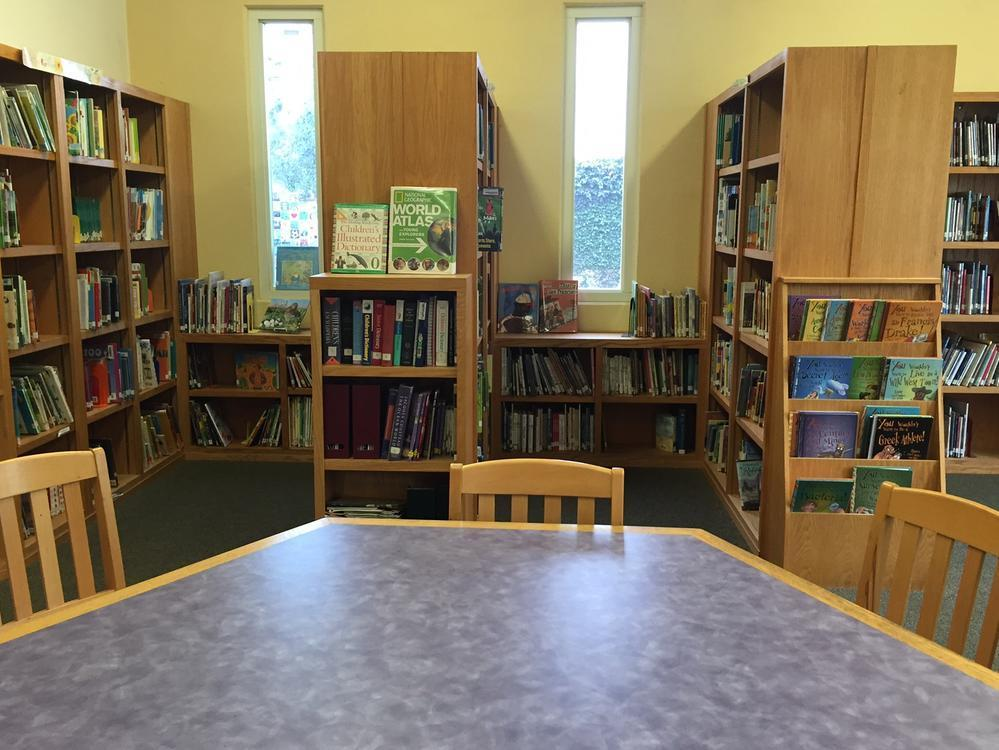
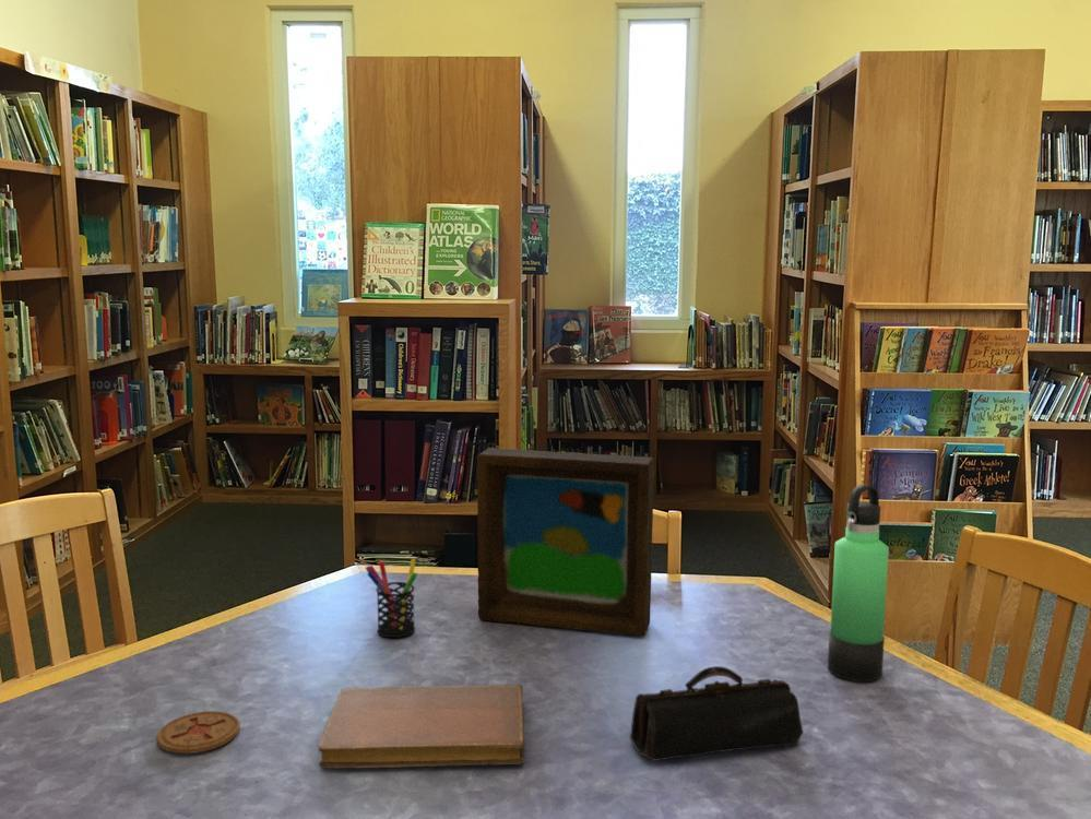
+ thermos bottle (859, 579)
+ coaster (199, 731)
+ pencil case (716, 702)
+ notebook (427, 722)
+ pen holder (396, 595)
+ picture frame (565, 538)
